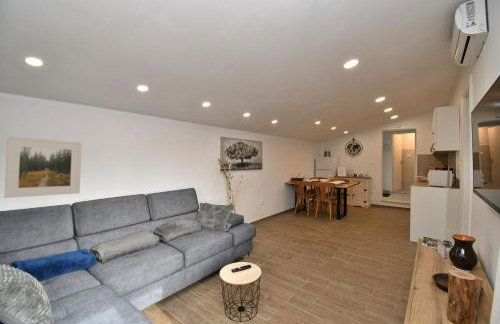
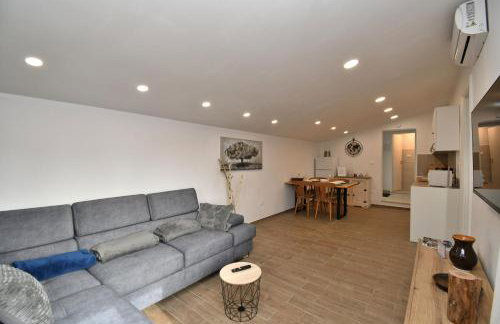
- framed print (46, 167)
